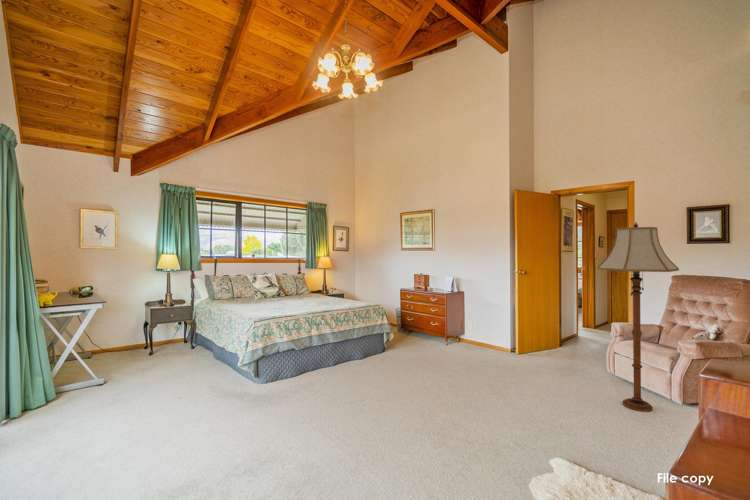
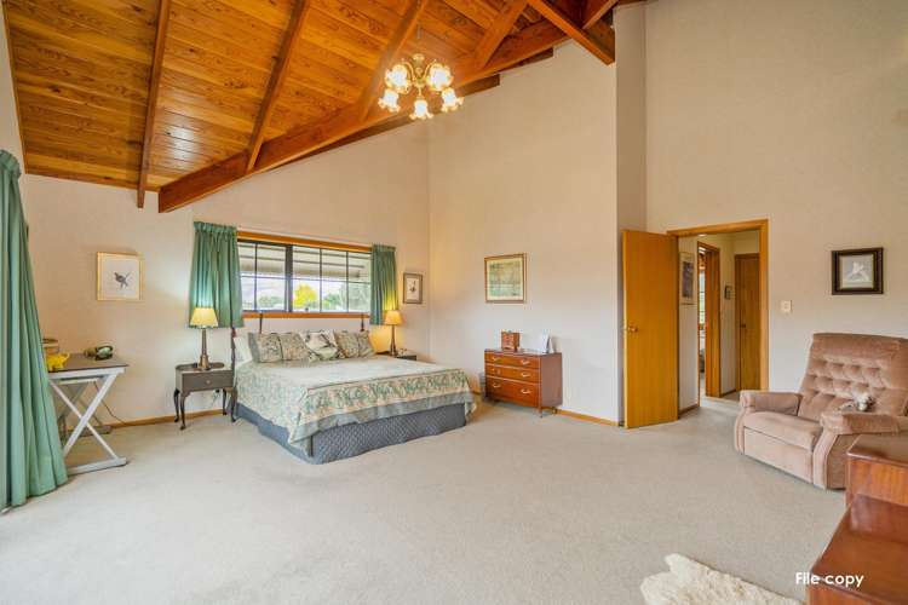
- floor lamp (636, 314)
